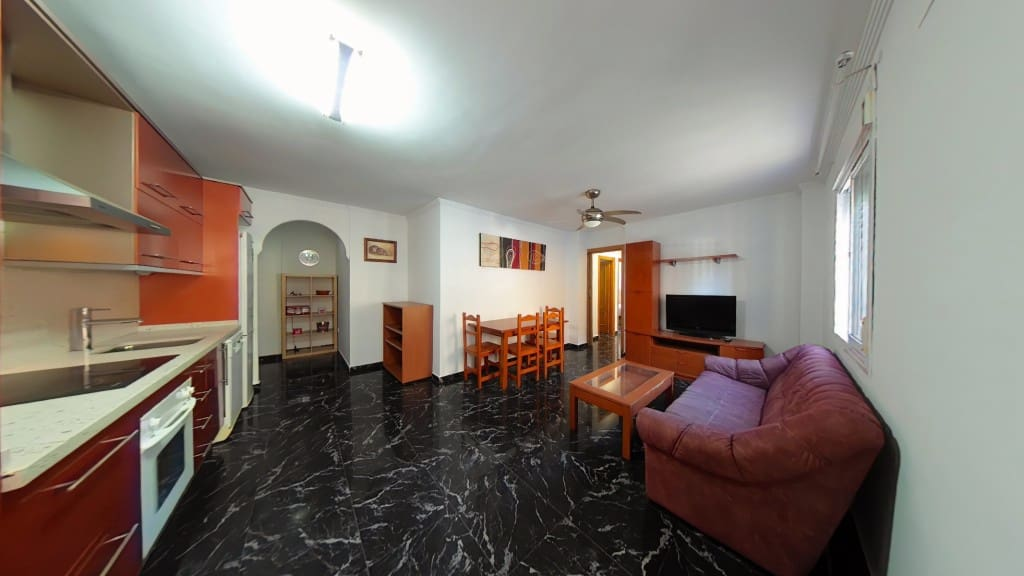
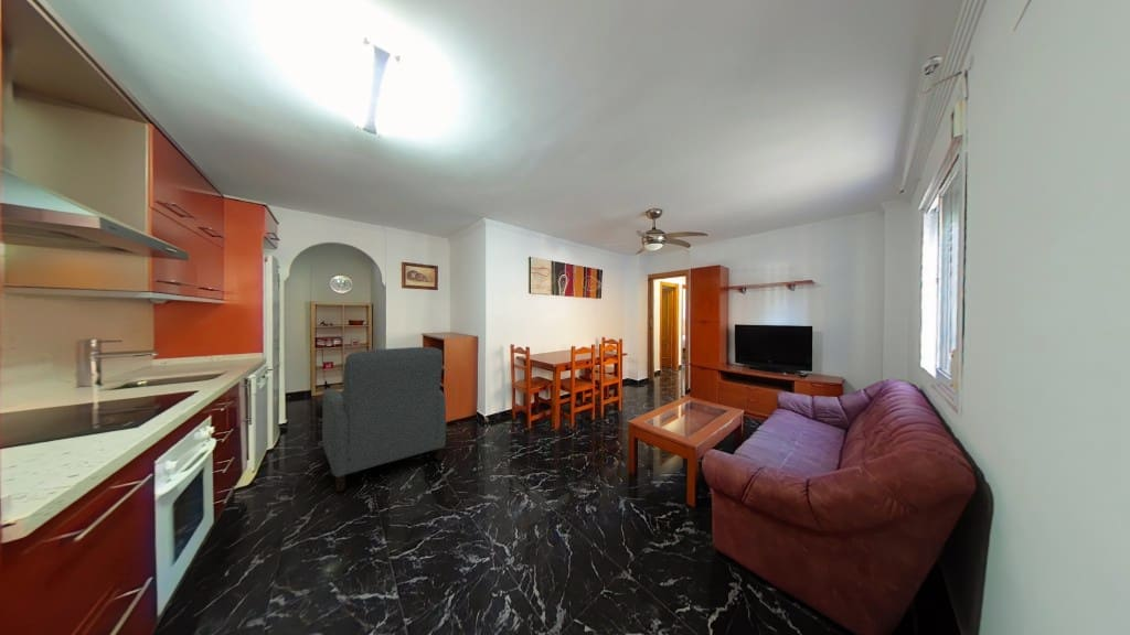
+ chair (385, 402)
